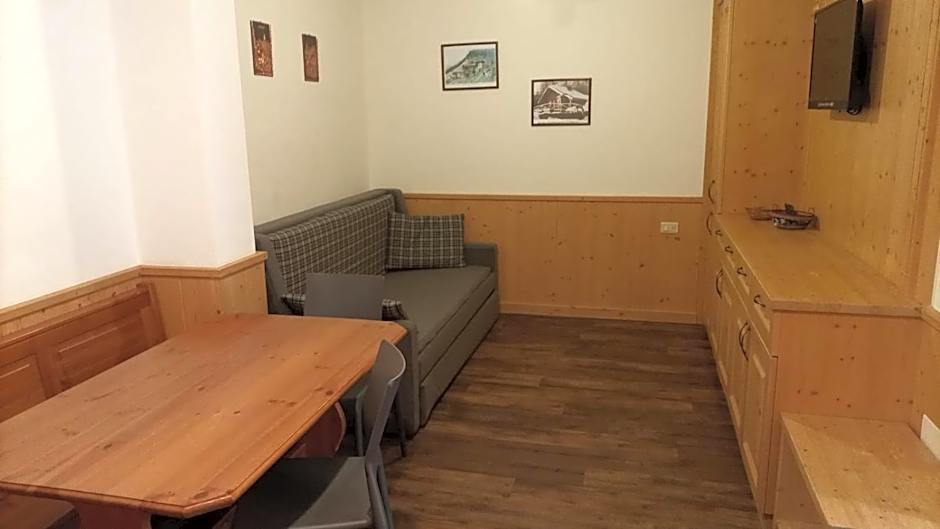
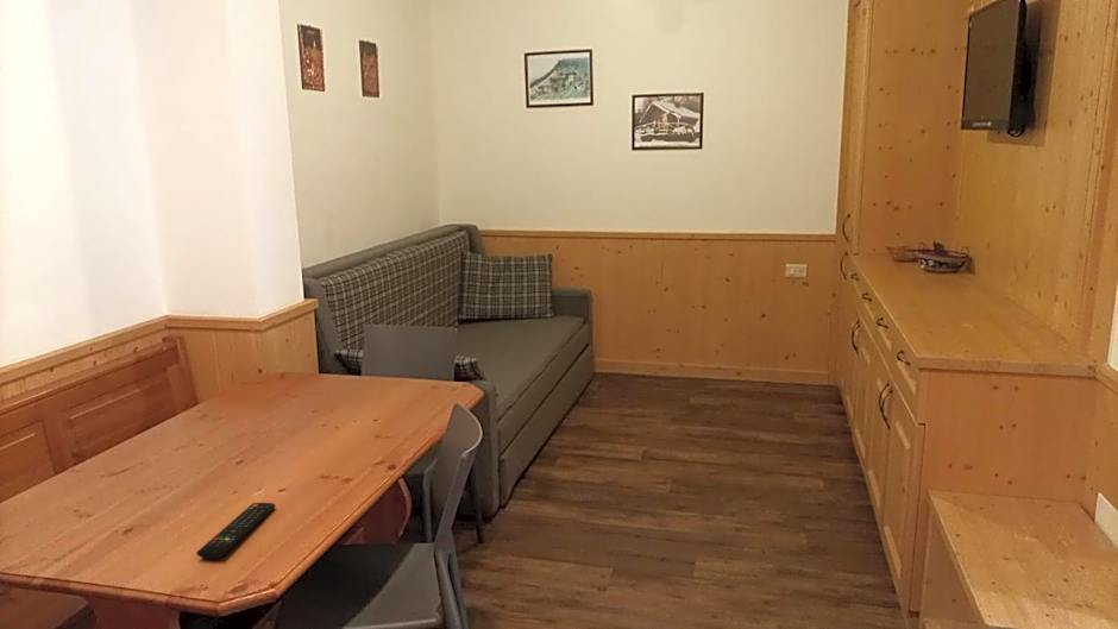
+ remote control (239, 528)
